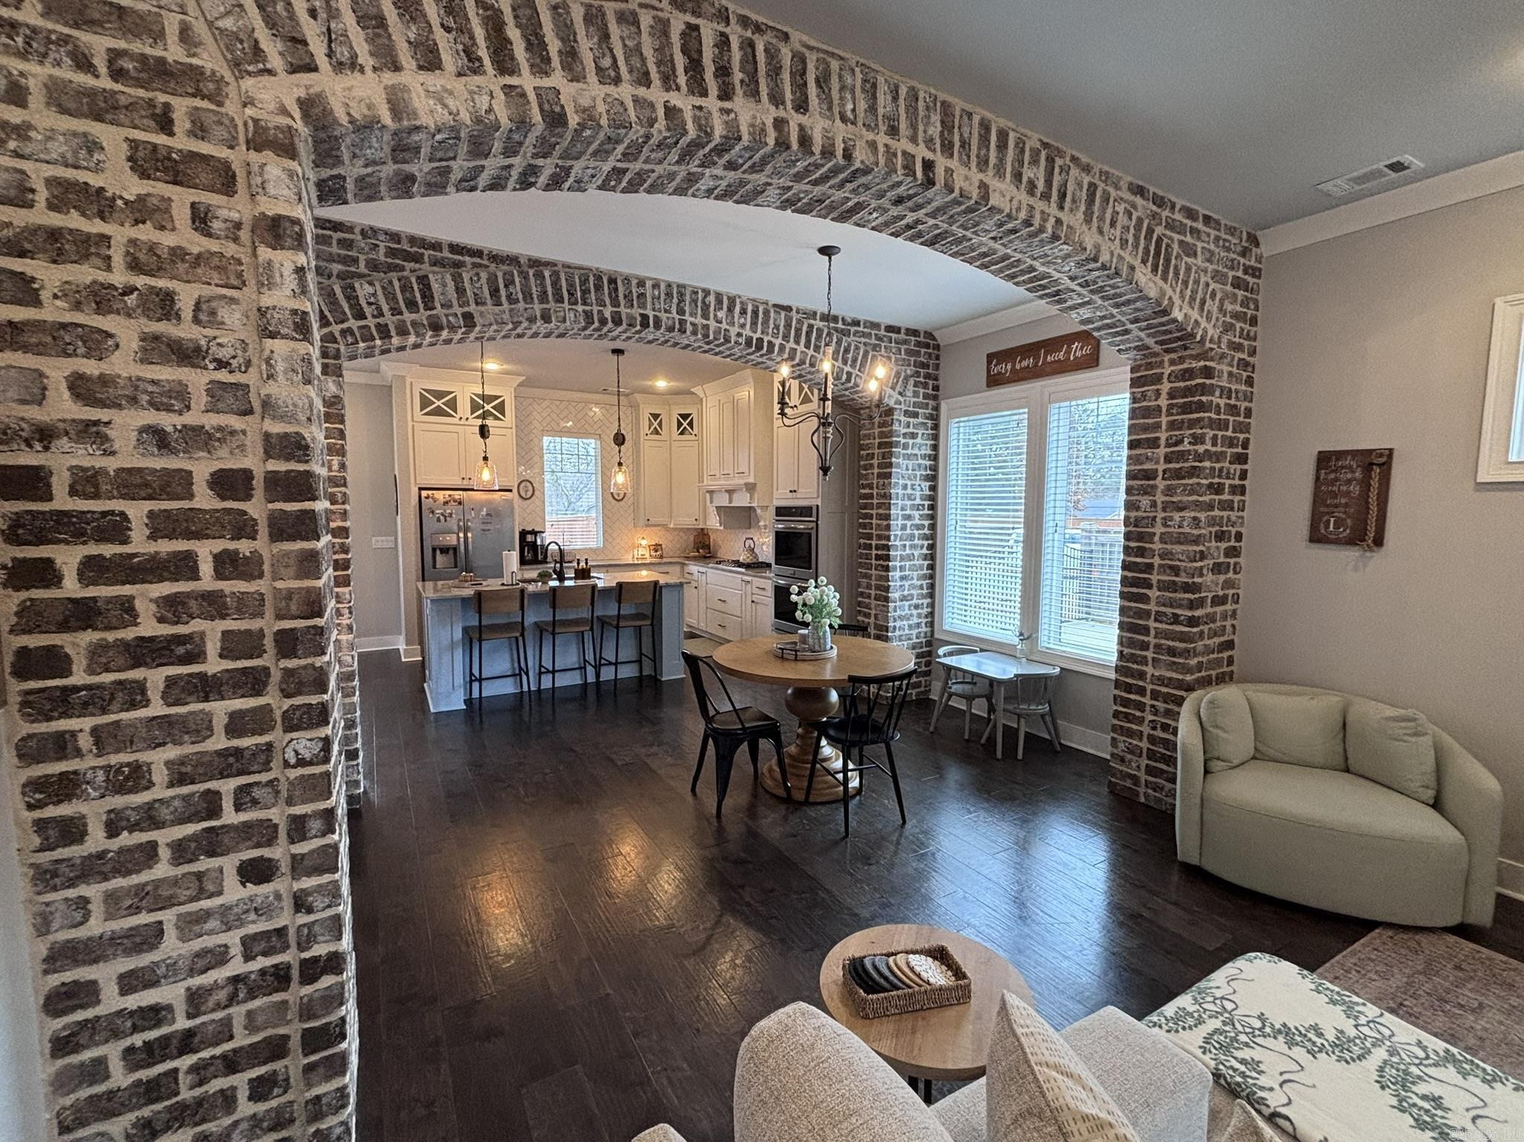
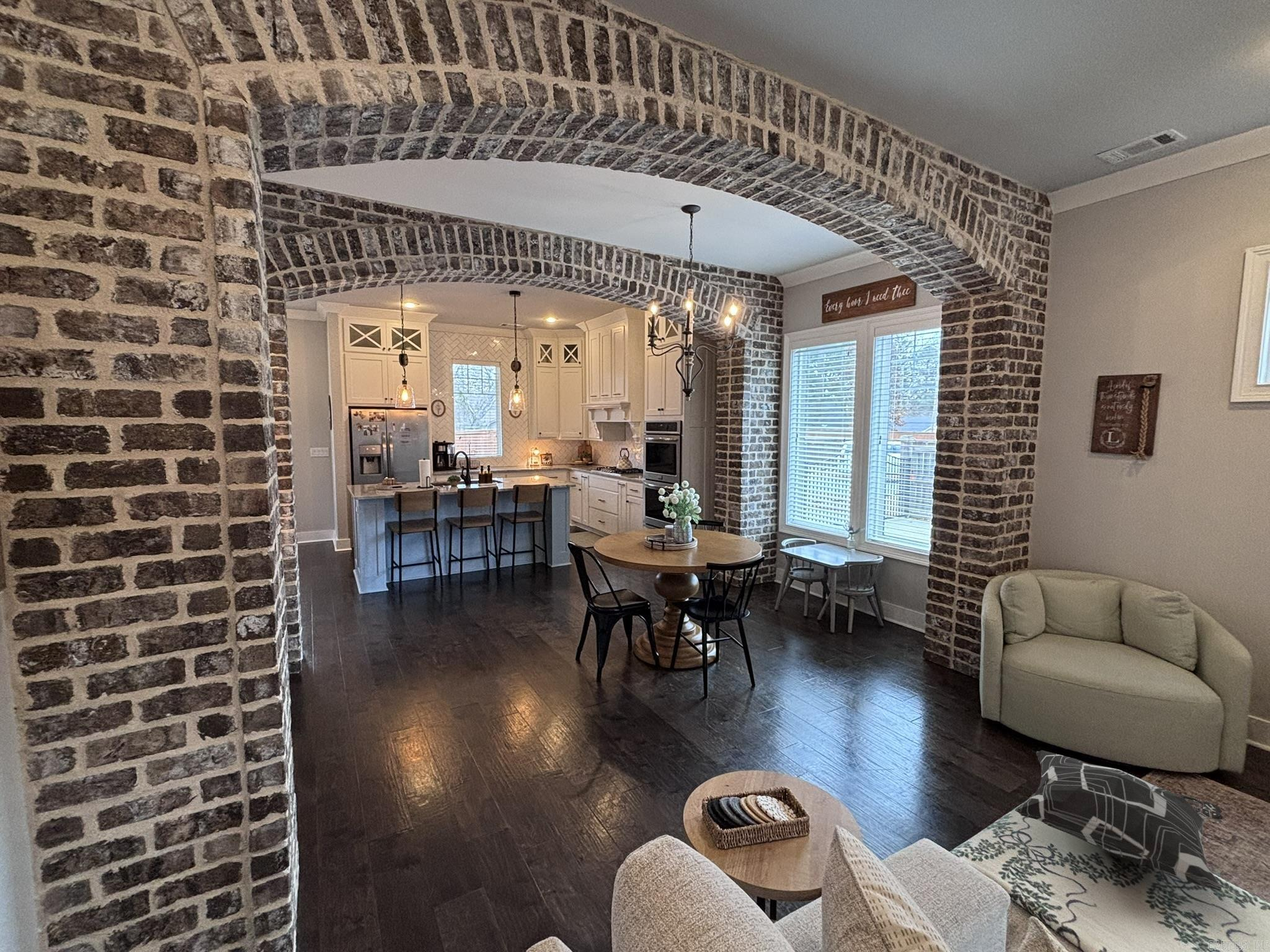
+ decorative pillow (1118, 809)
